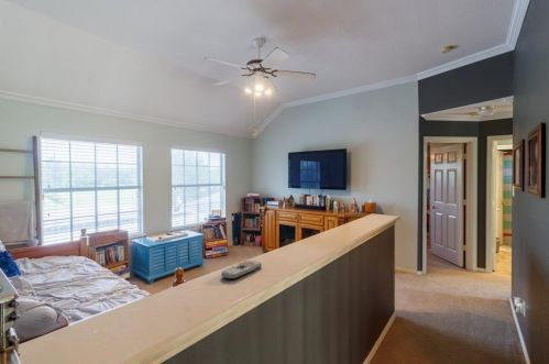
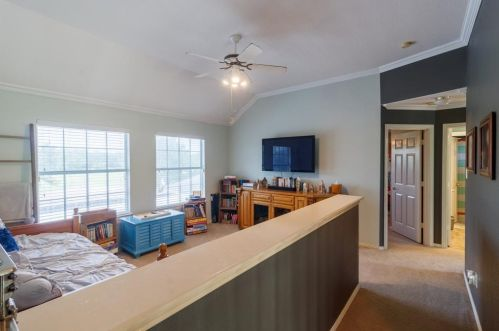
- remote control (241, 269)
